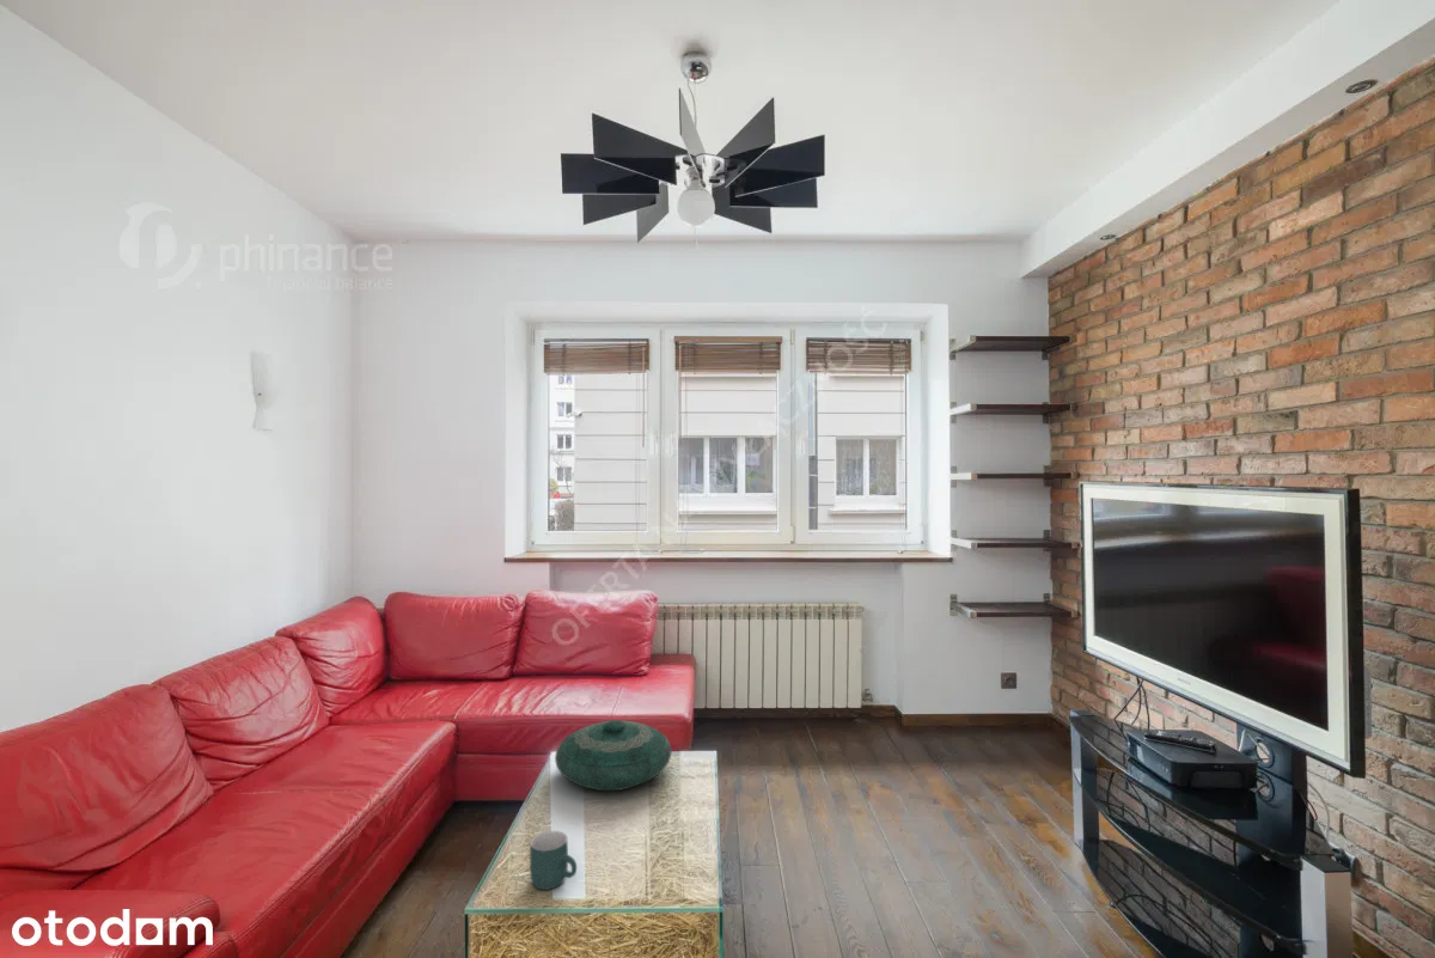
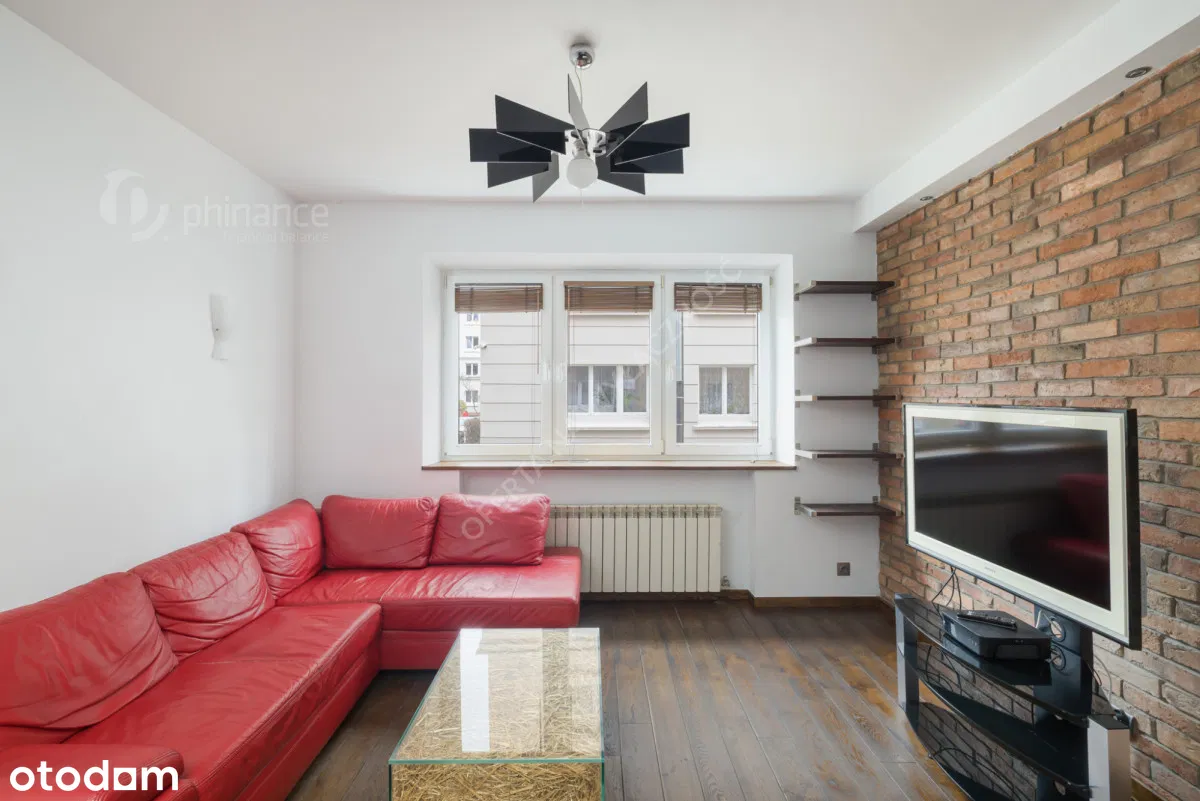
- mug (555, 860)
- decorative bowl (613, 748)
